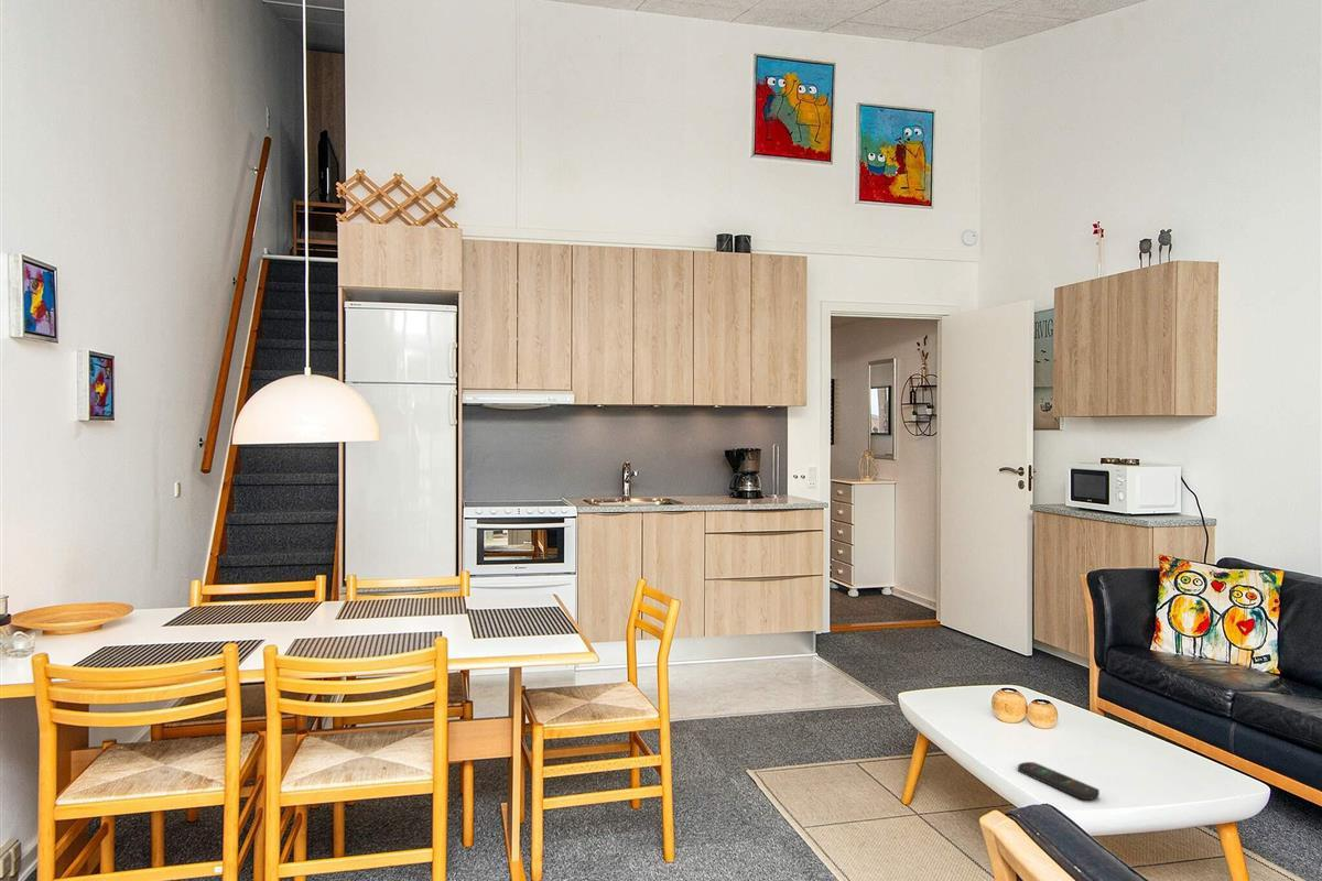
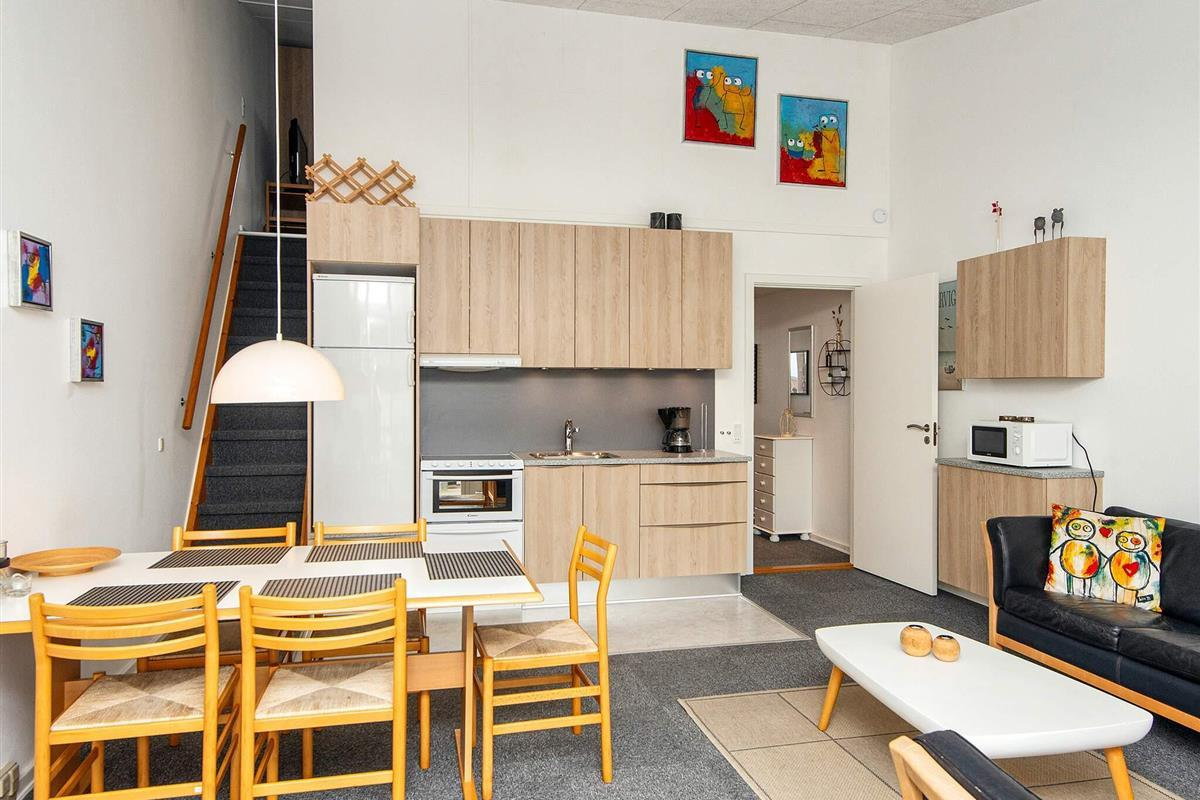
- remote control (1056, 780)
